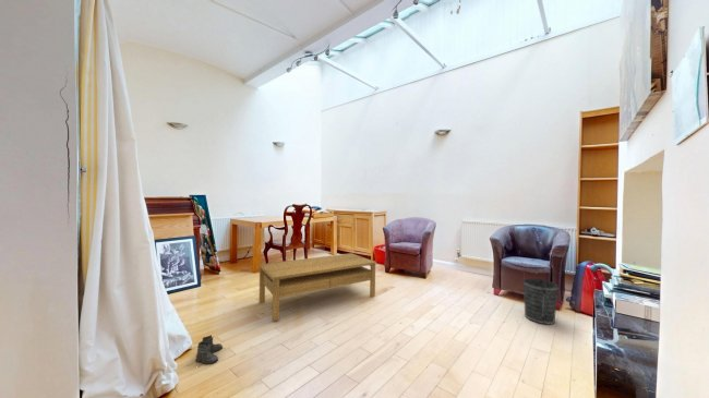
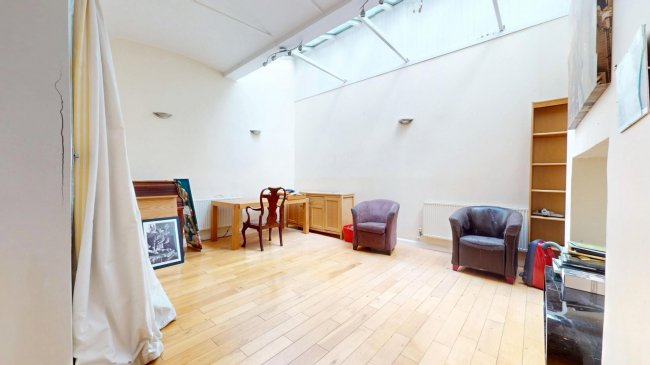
- boots (209, 348)
- wastebasket (539, 300)
- coffee table (319, 280)
